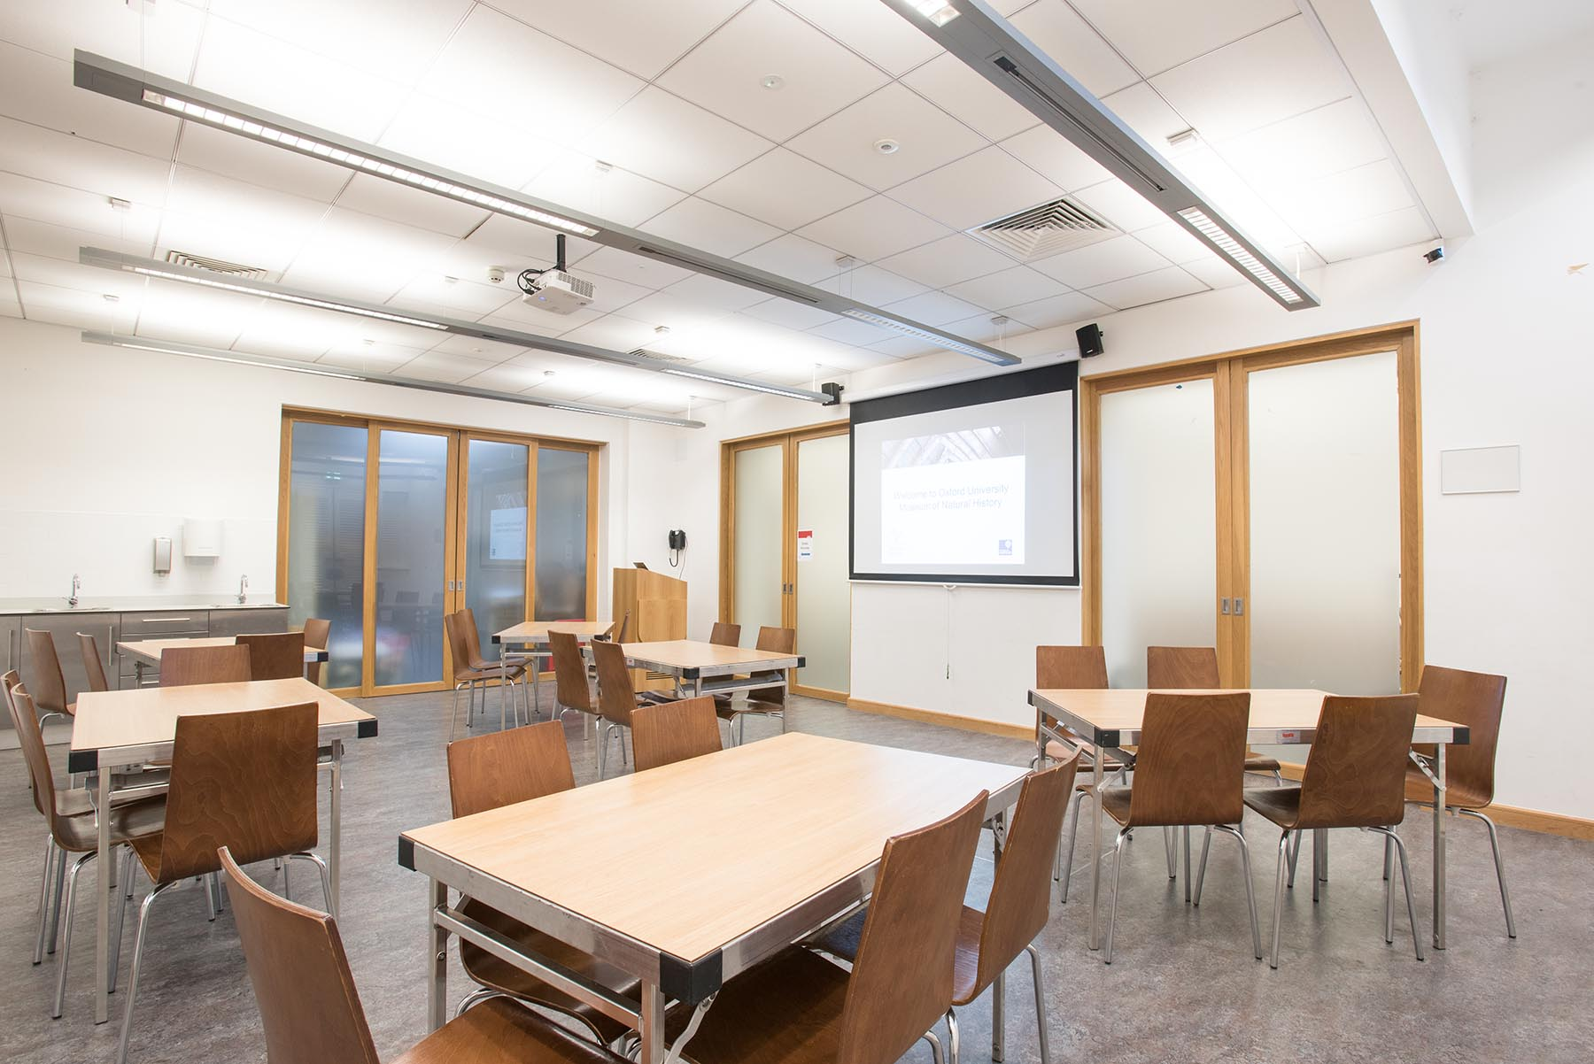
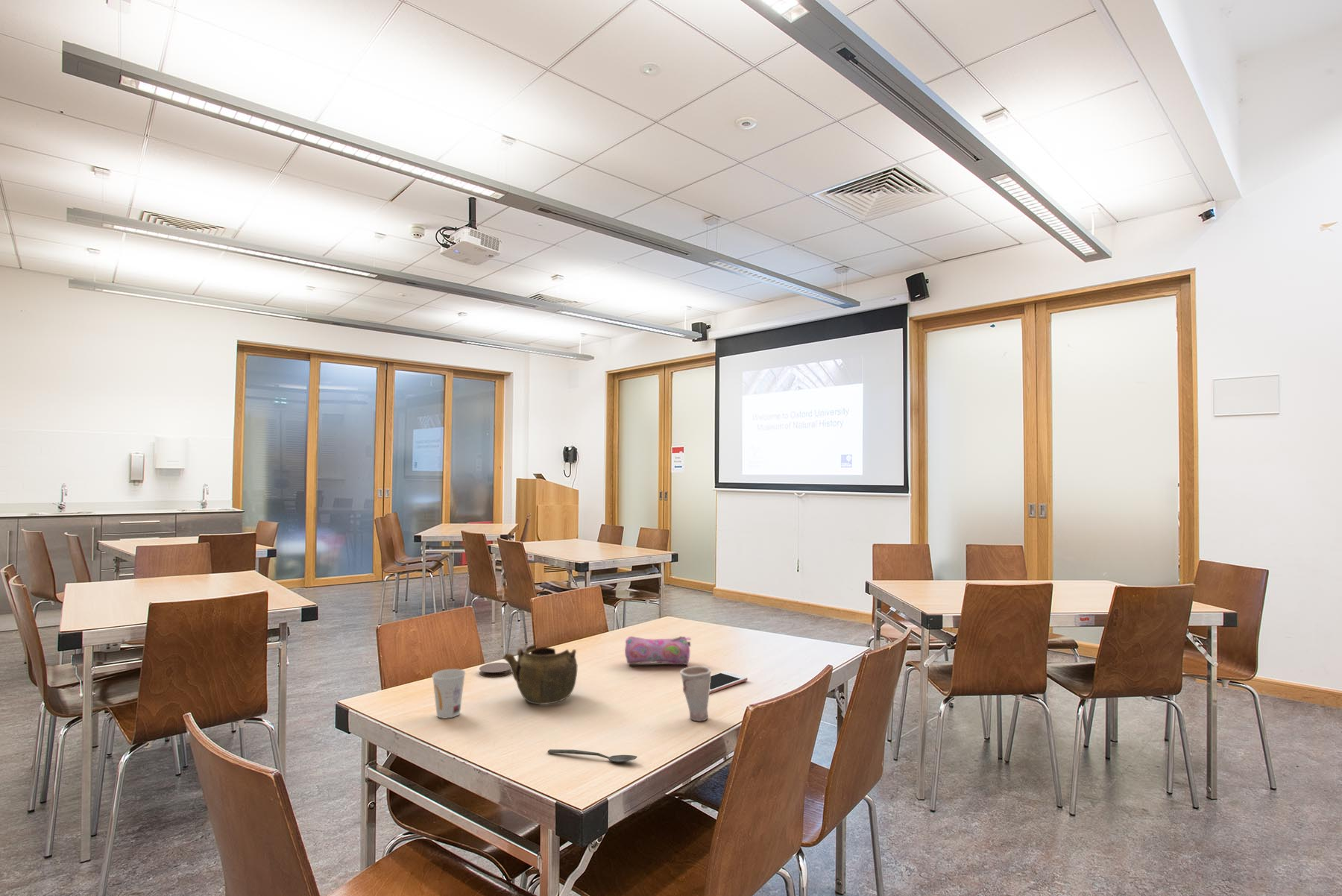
+ teapot (540, 672)
+ pencil case (658, 649)
+ cup (448, 693)
+ spoon (591, 754)
+ cell phone (716, 682)
+ cup (695, 693)
+ coaster (496, 669)
